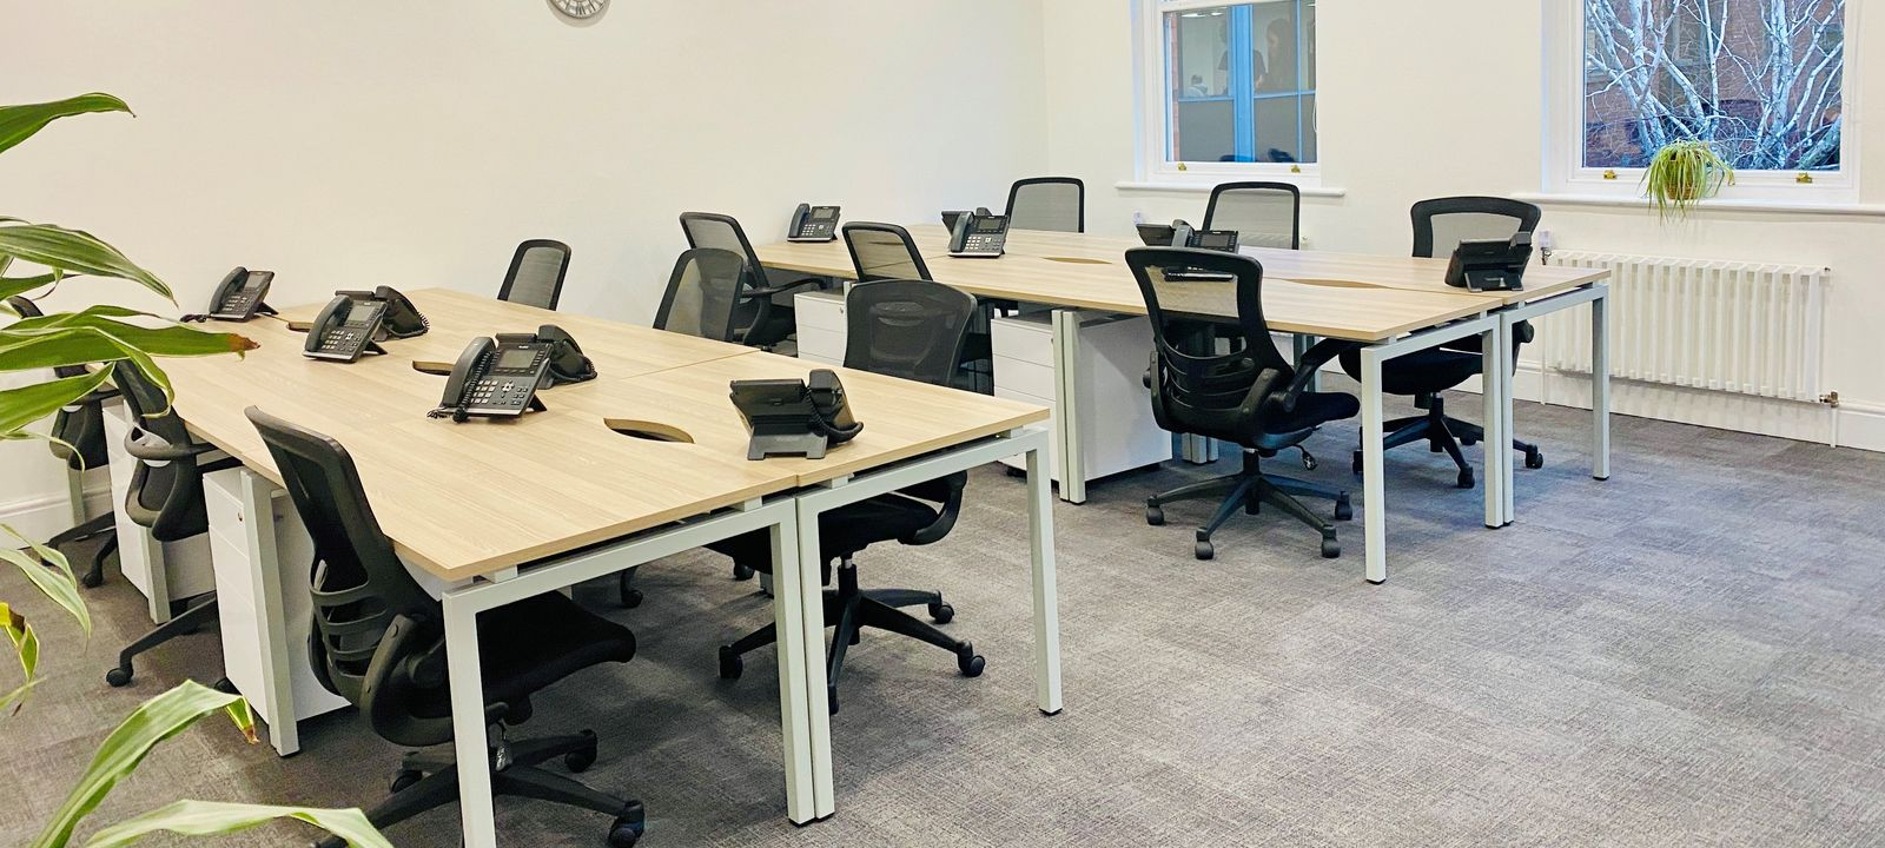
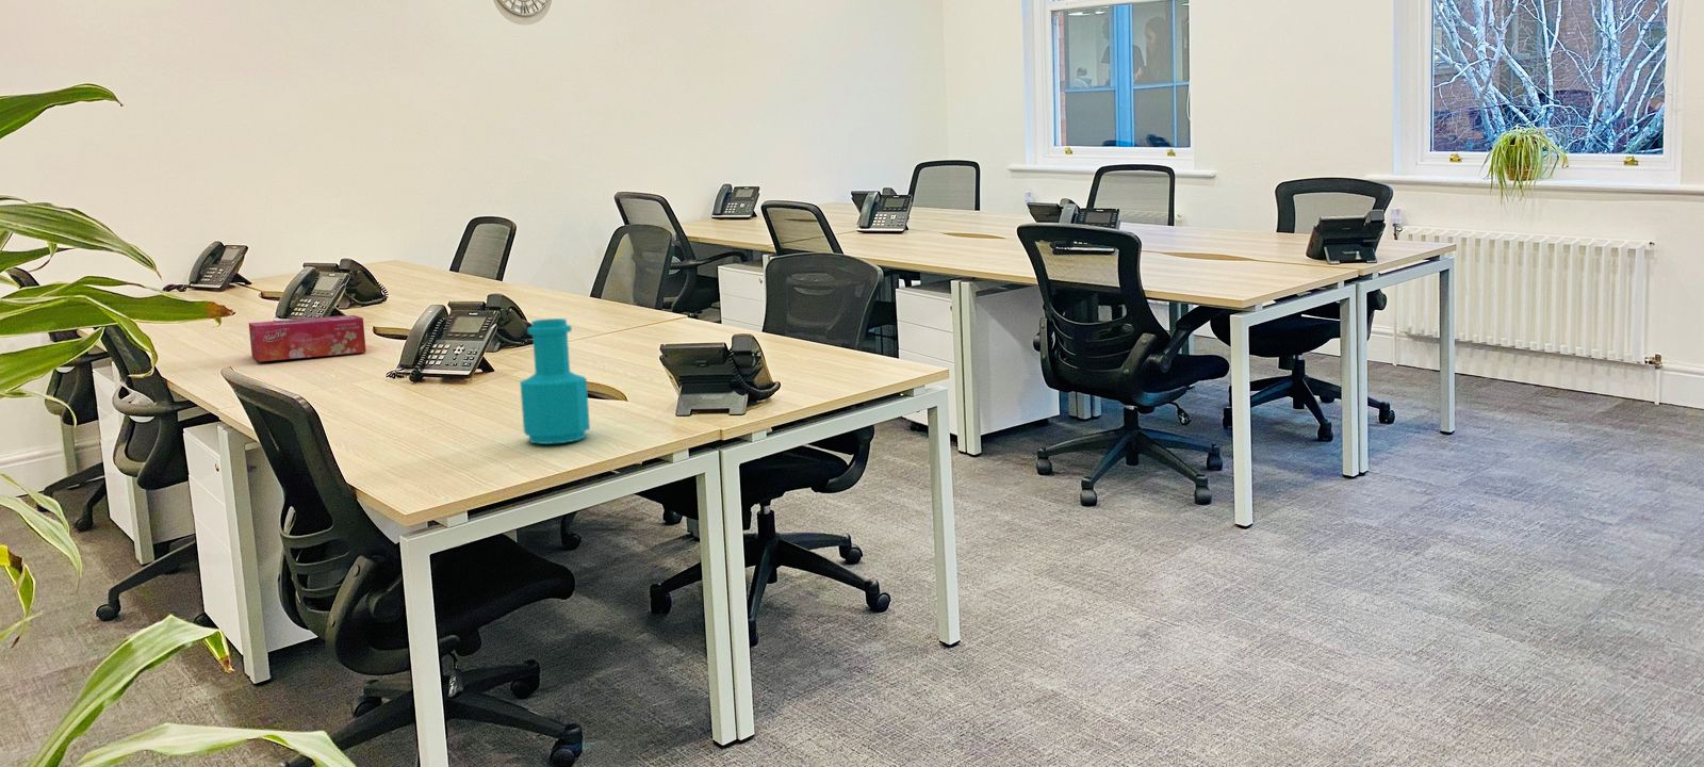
+ bottle (553, 379)
+ tissue box (306, 337)
